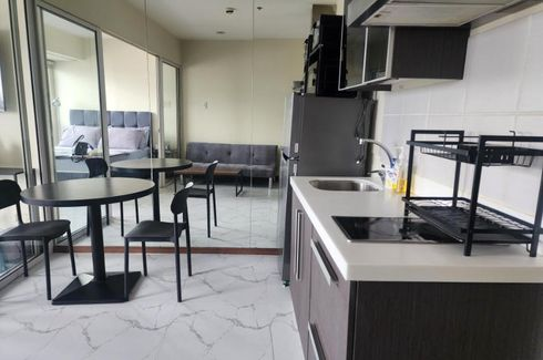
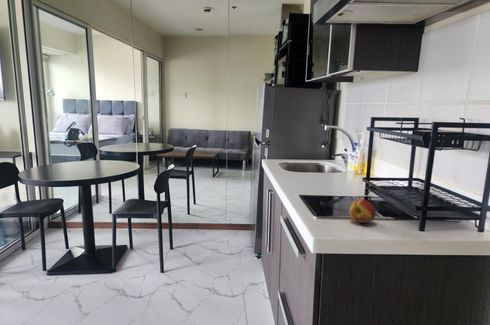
+ fruit (362, 210)
